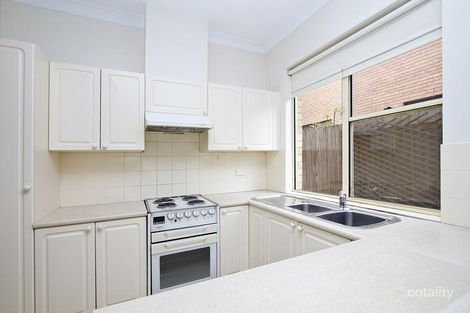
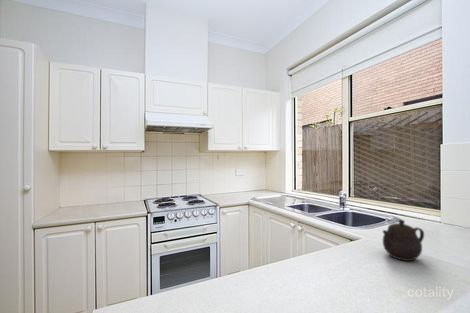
+ teapot (403, 238)
